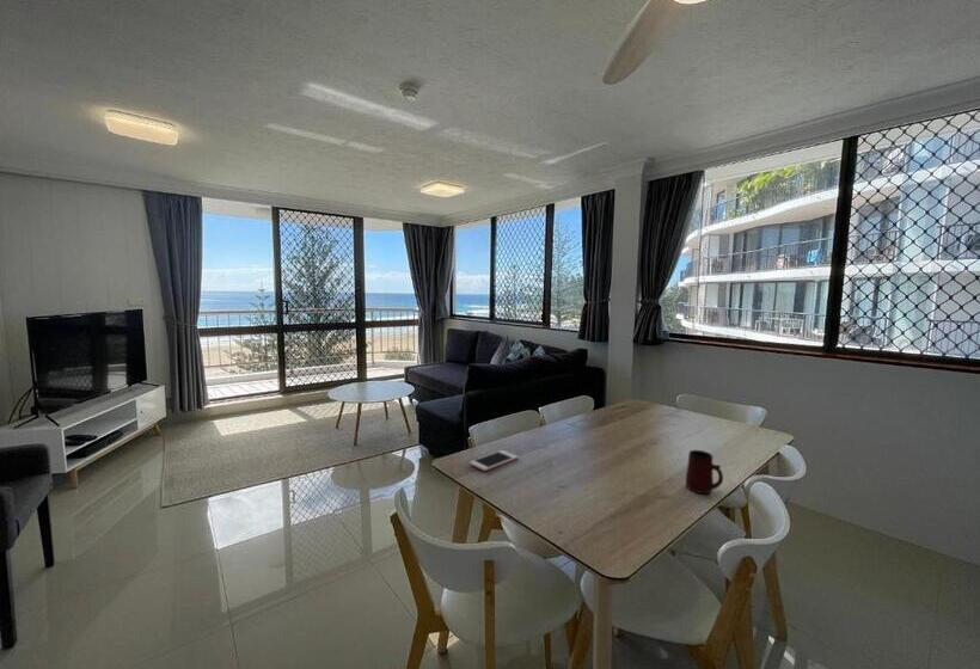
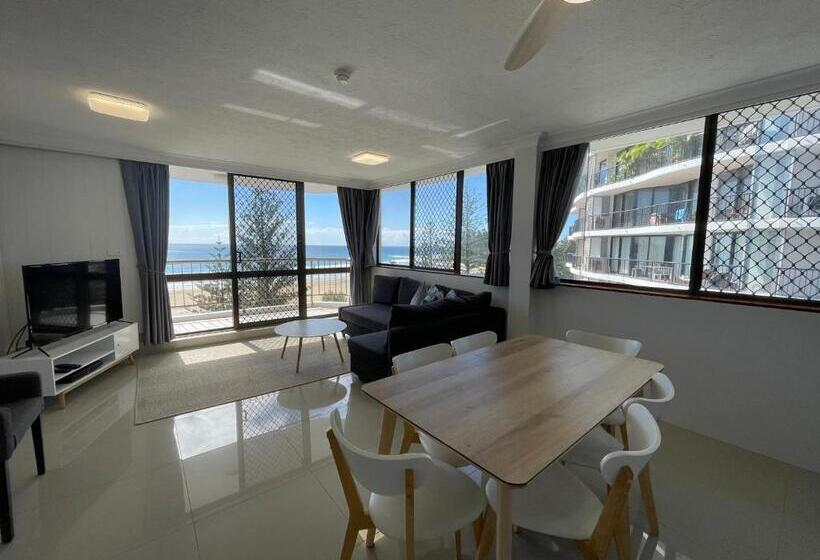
- mug (704, 472)
- cell phone (494, 460)
